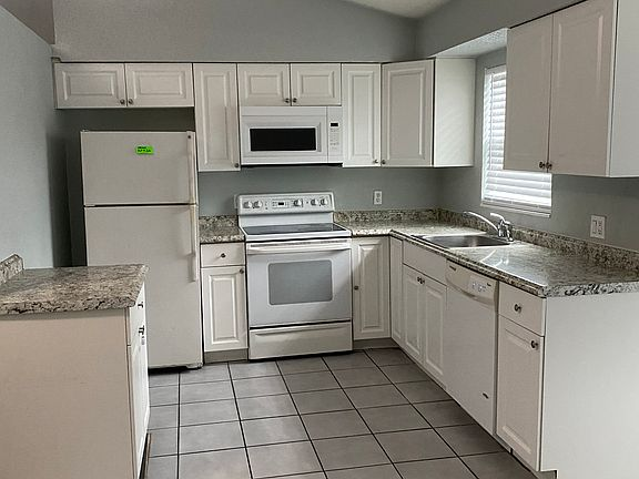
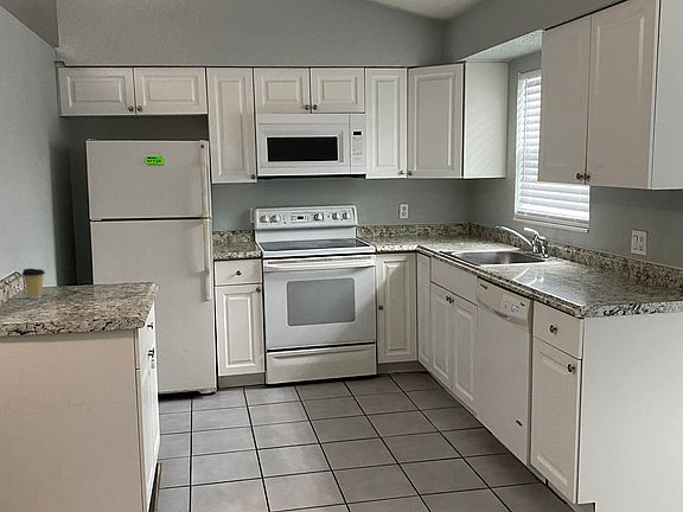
+ coffee cup (33, 283)
